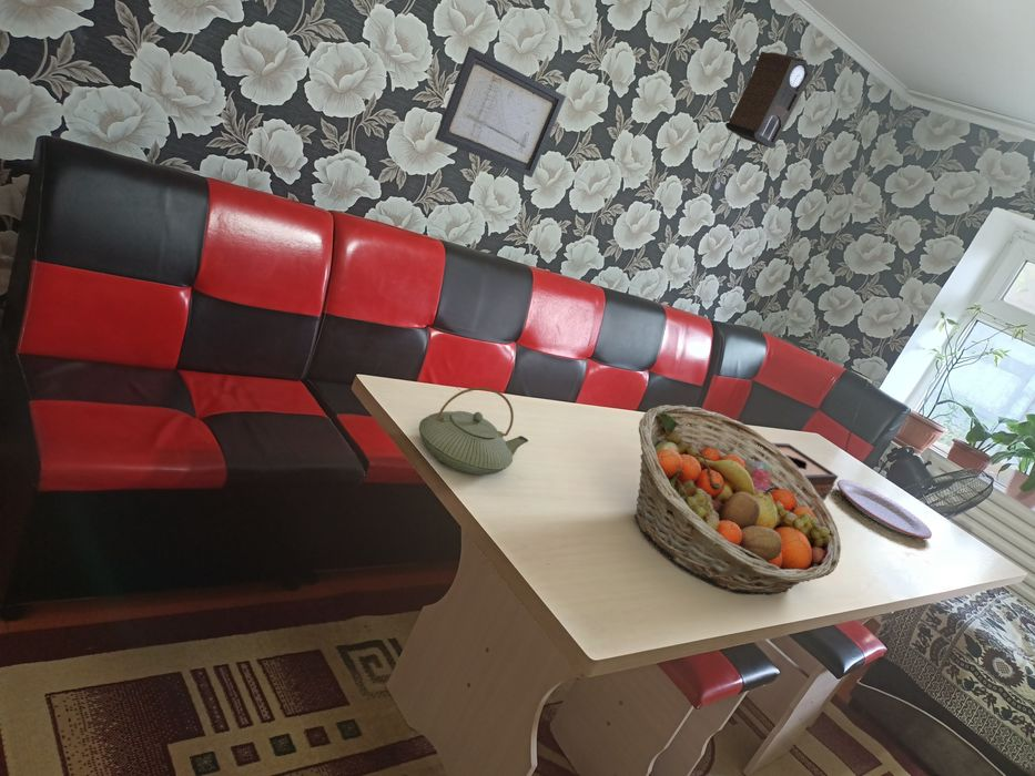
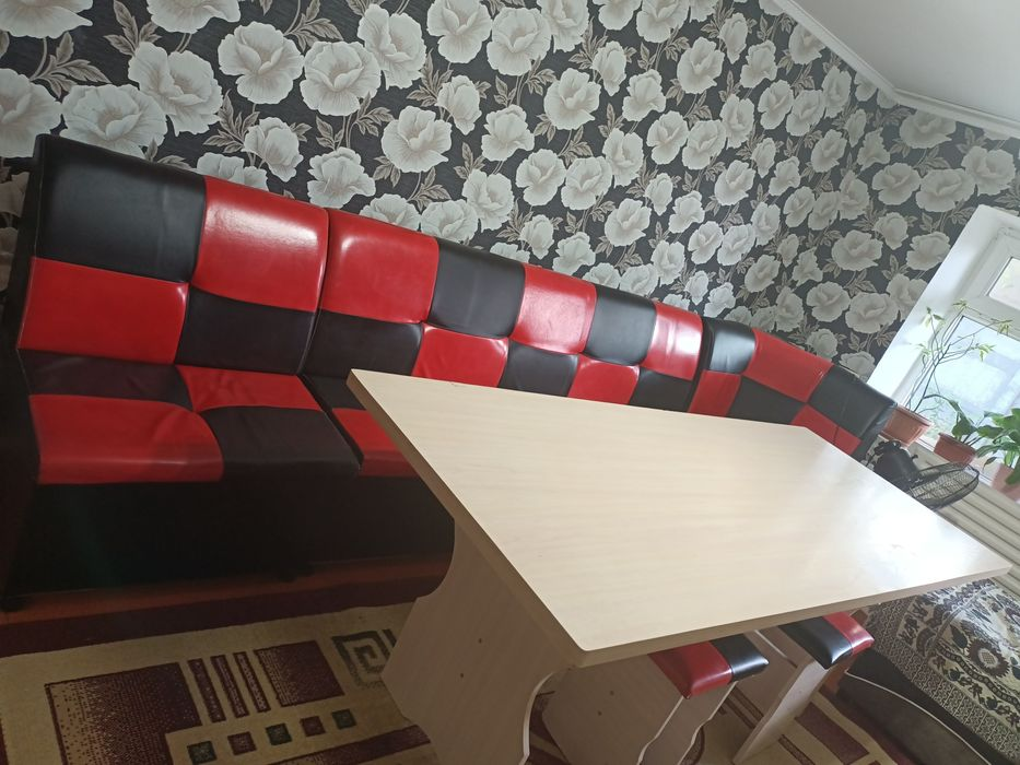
- fruit basket (732, 500)
- tissue box (794, 463)
- plate (881, 510)
- pendulum clock (755, 125)
- teapot (480, 425)
- wall art (503, 116)
